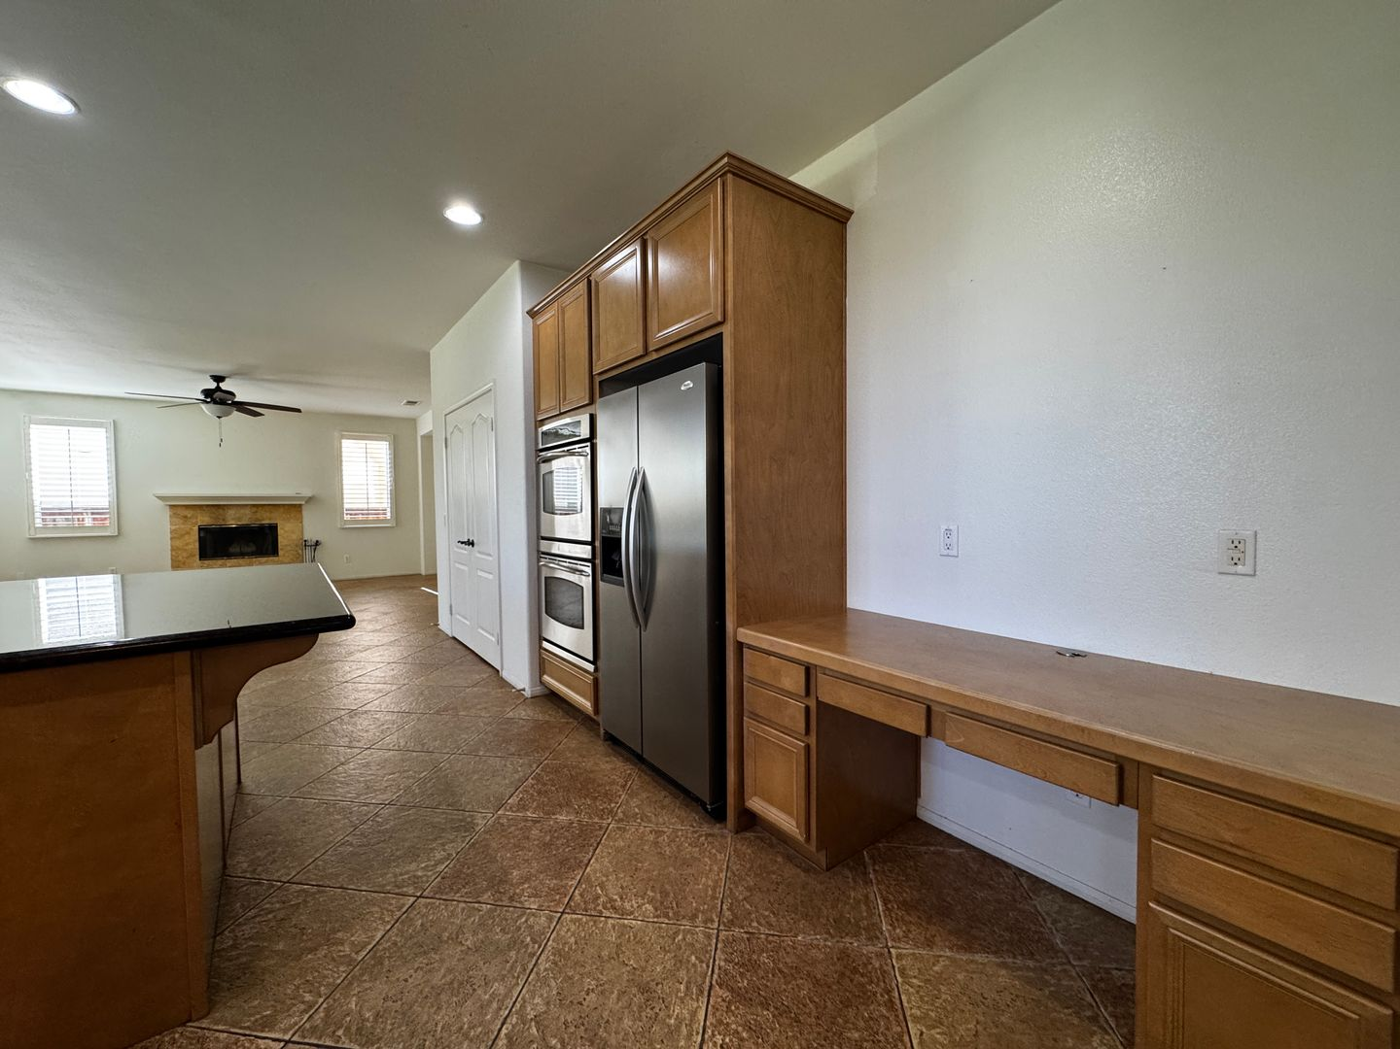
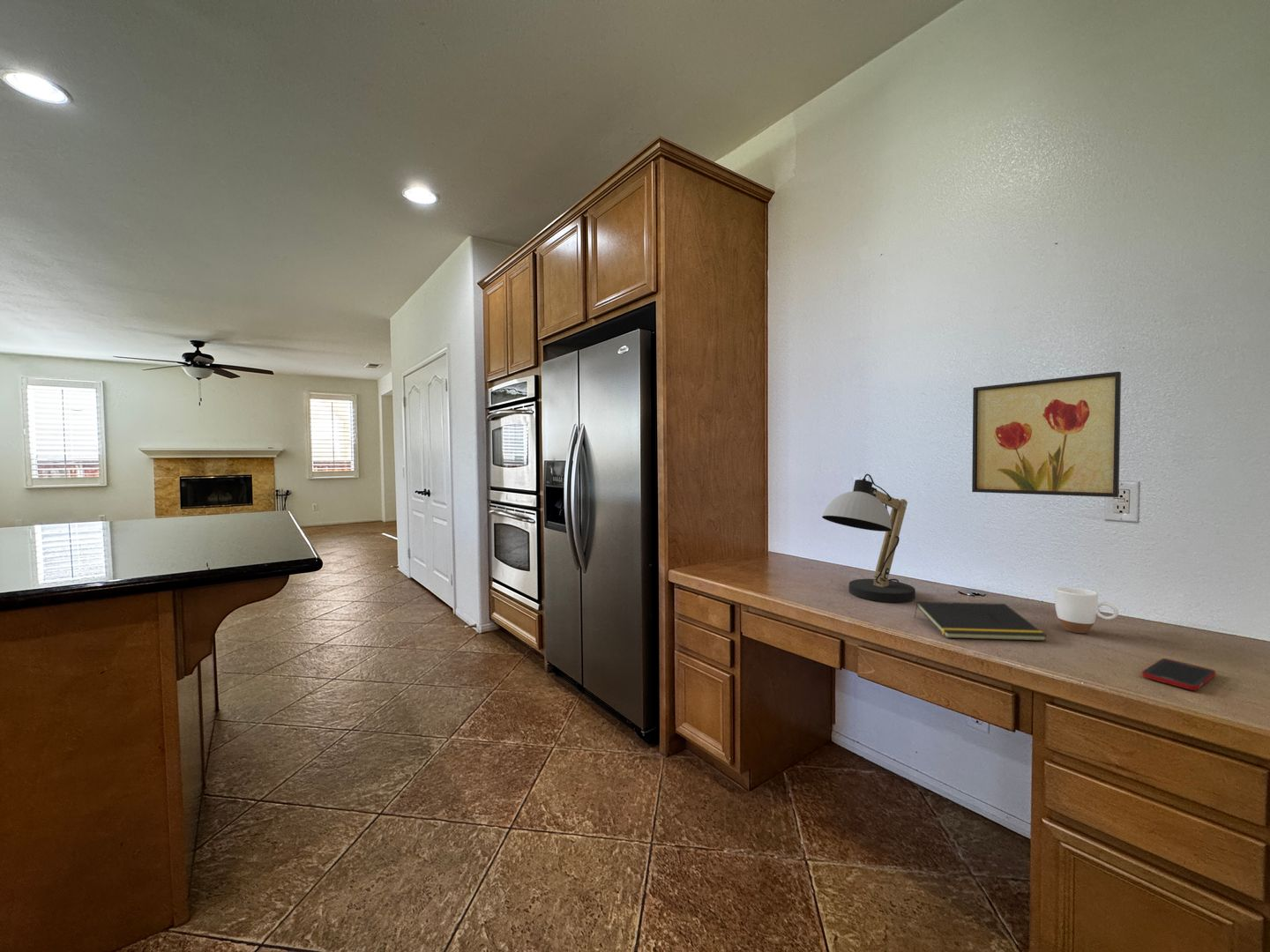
+ mug (1085, 612)
+ cell phone (1178, 673)
+ desk lamp (875, 530)
+ notepad (976, 620)
+ wall art (1040, 437)
